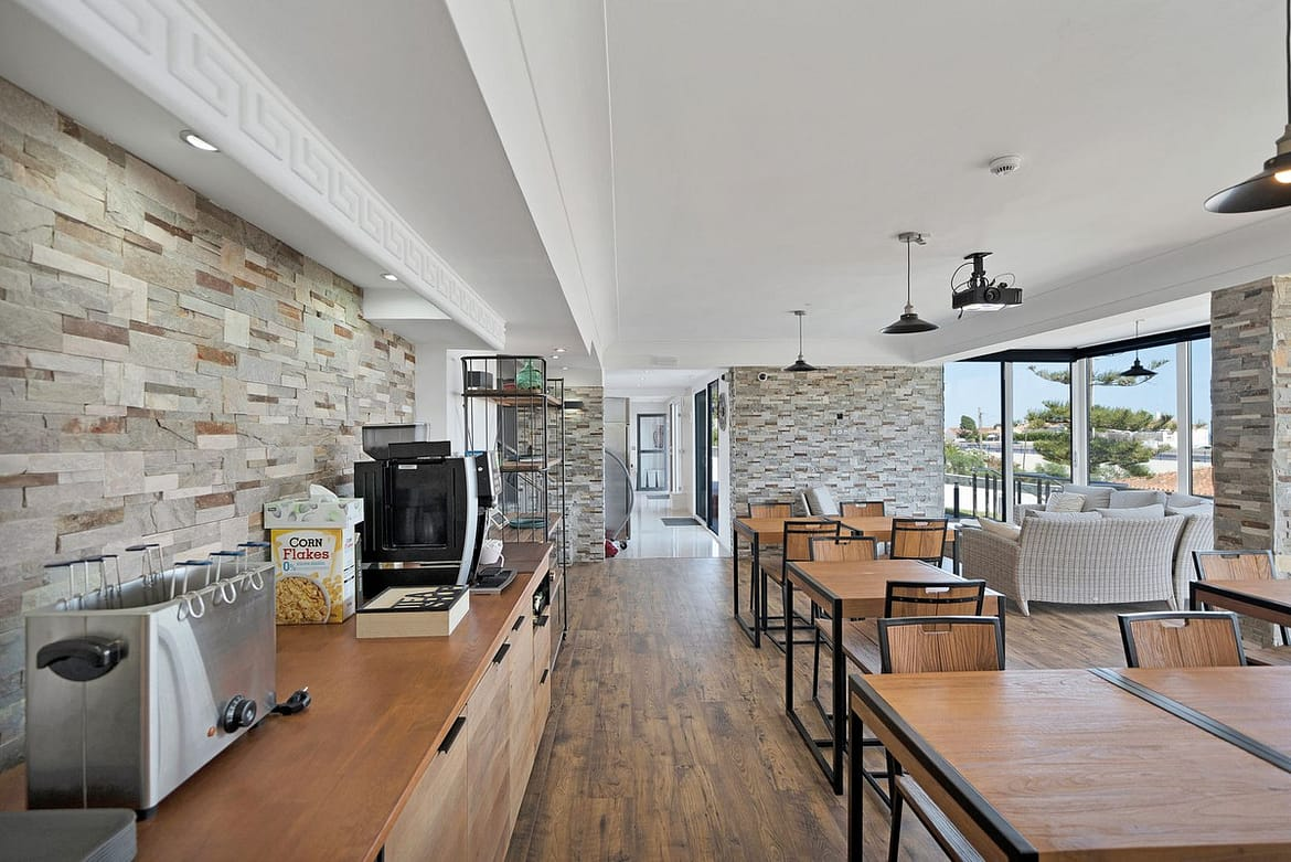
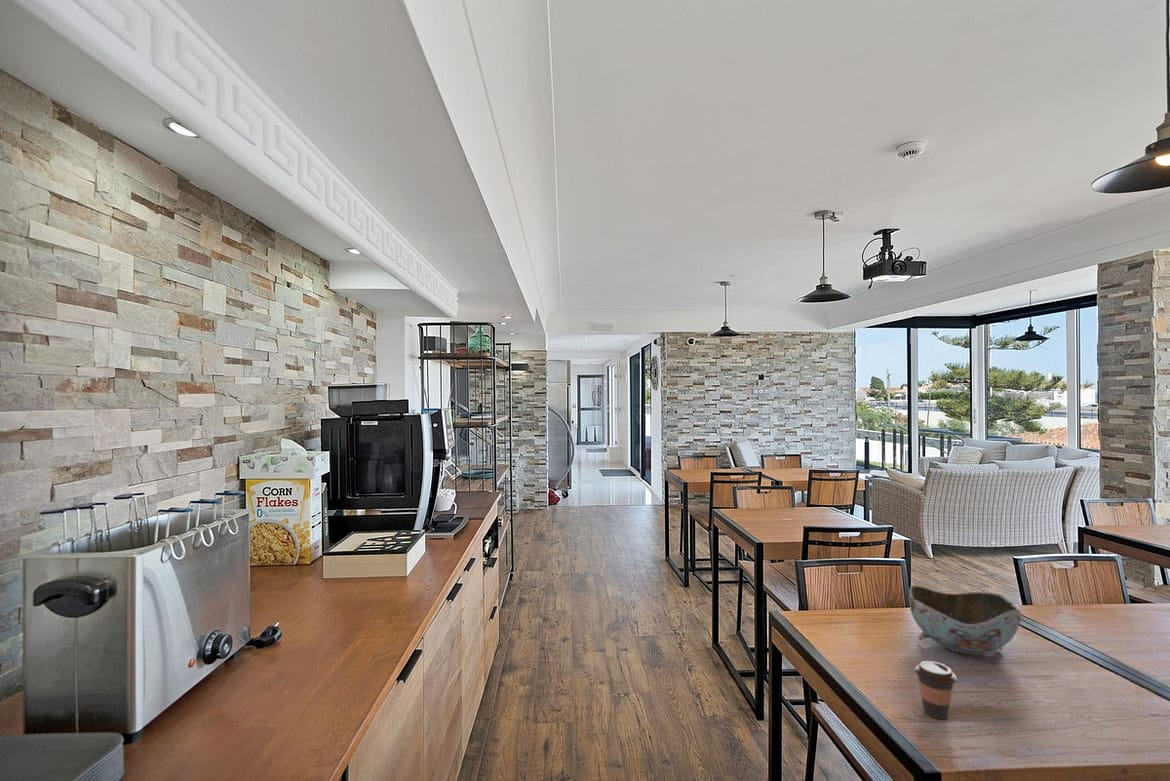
+ bowl (962, 621)
+ coffee cup (935, 690)
